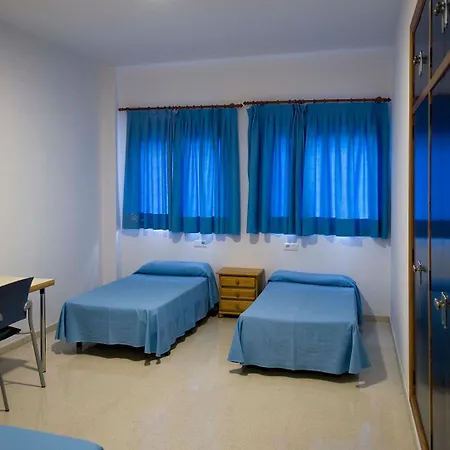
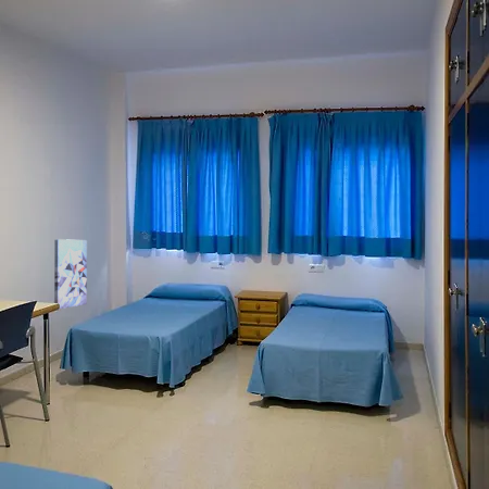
+ wall art (71, 273)
